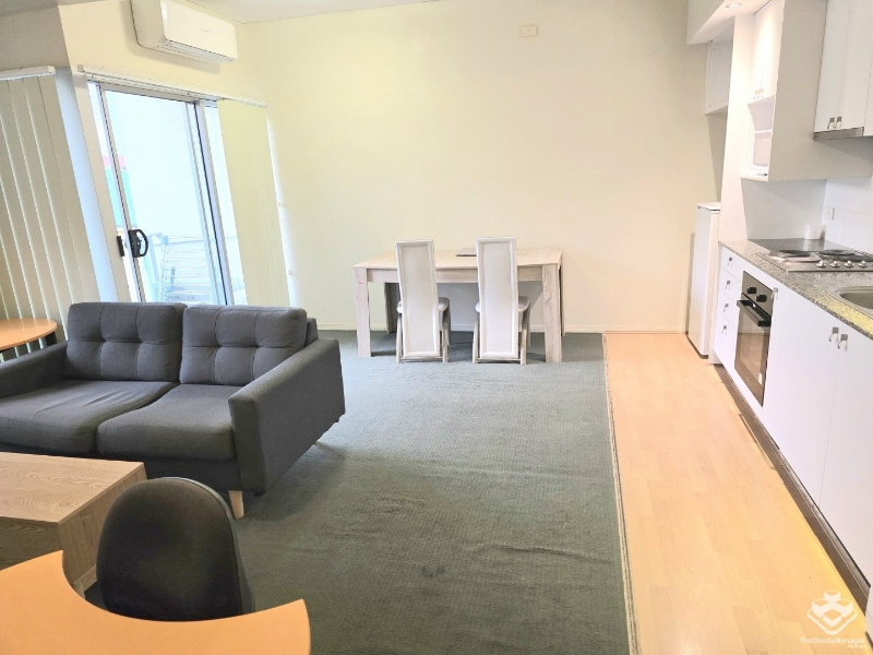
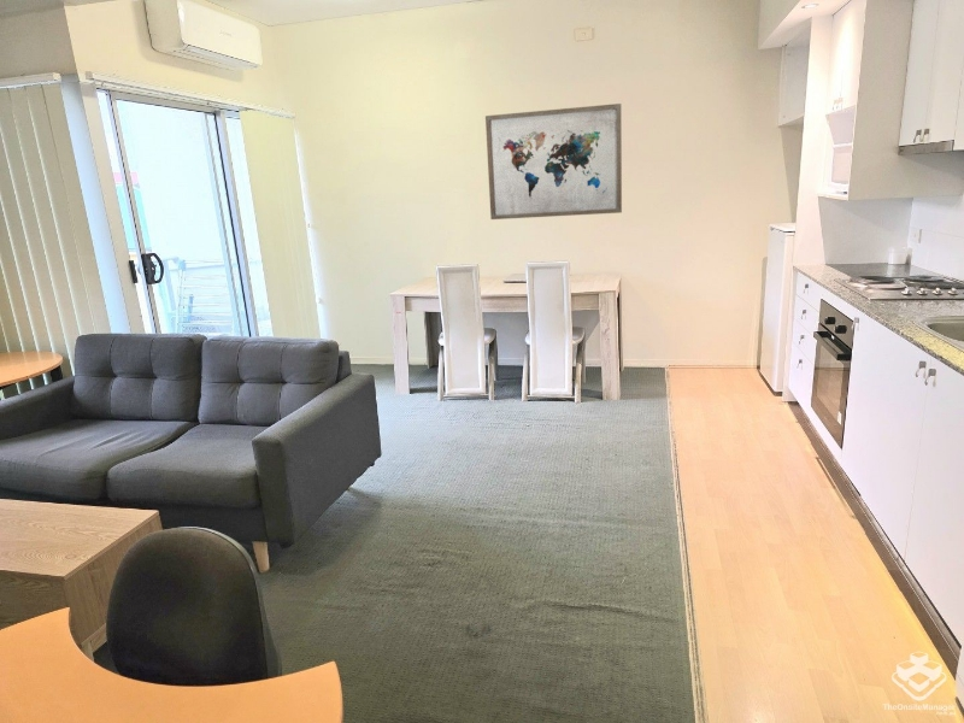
+ wall art (553, 164)
